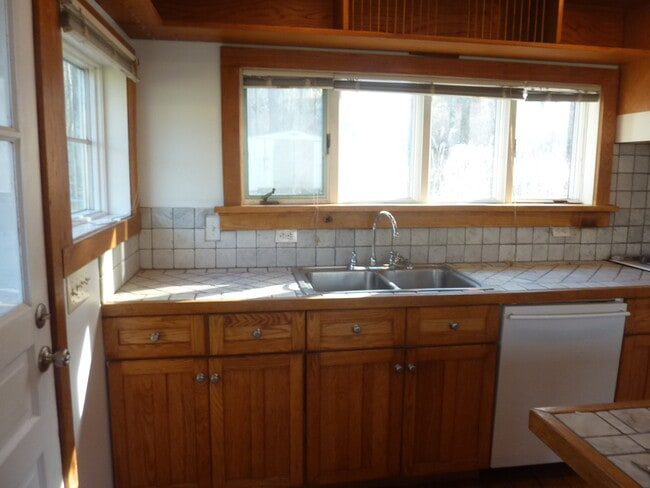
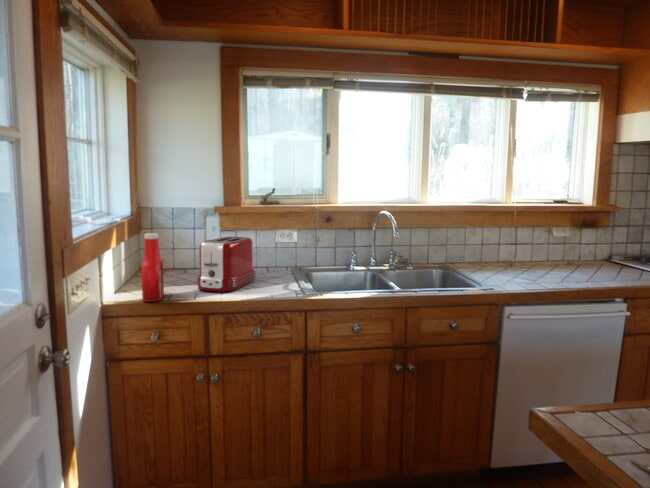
+ toaster (227, 261)
+ soap bottle (152, 266)
